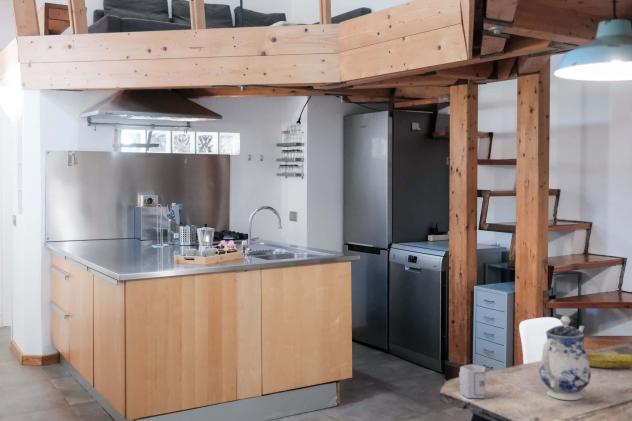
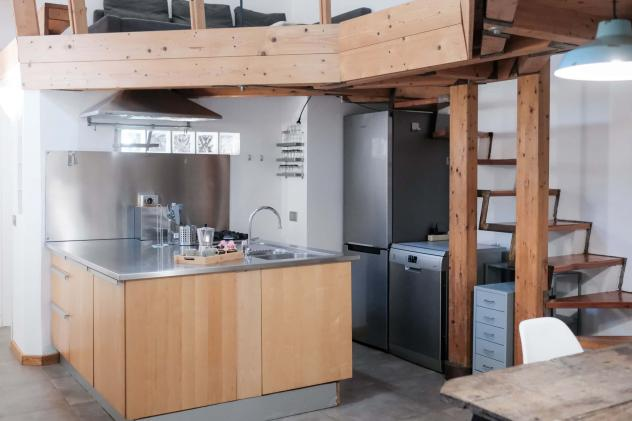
- banana (602, 357)
- cup (471, 380)
- teapot (564, 355)
